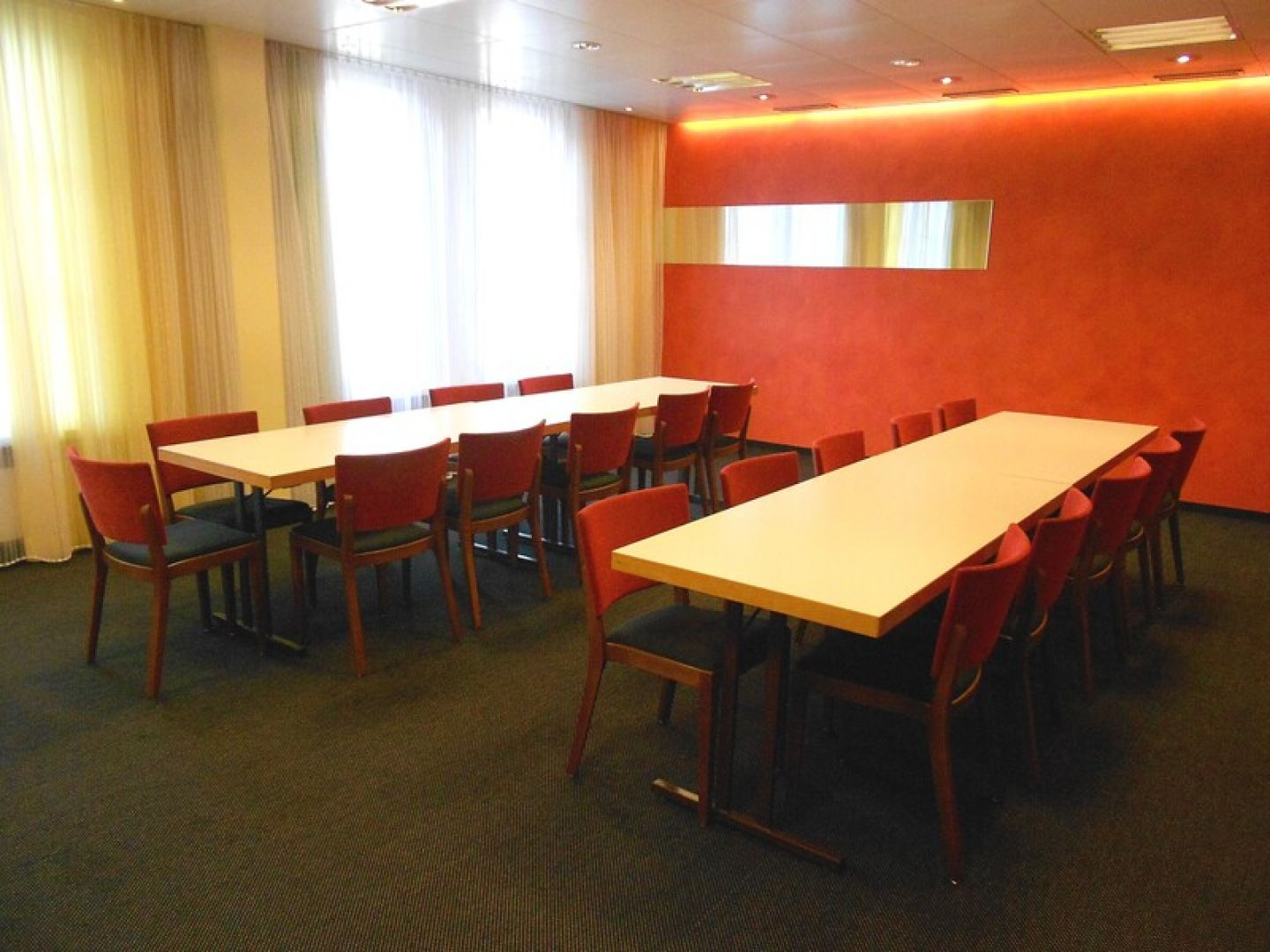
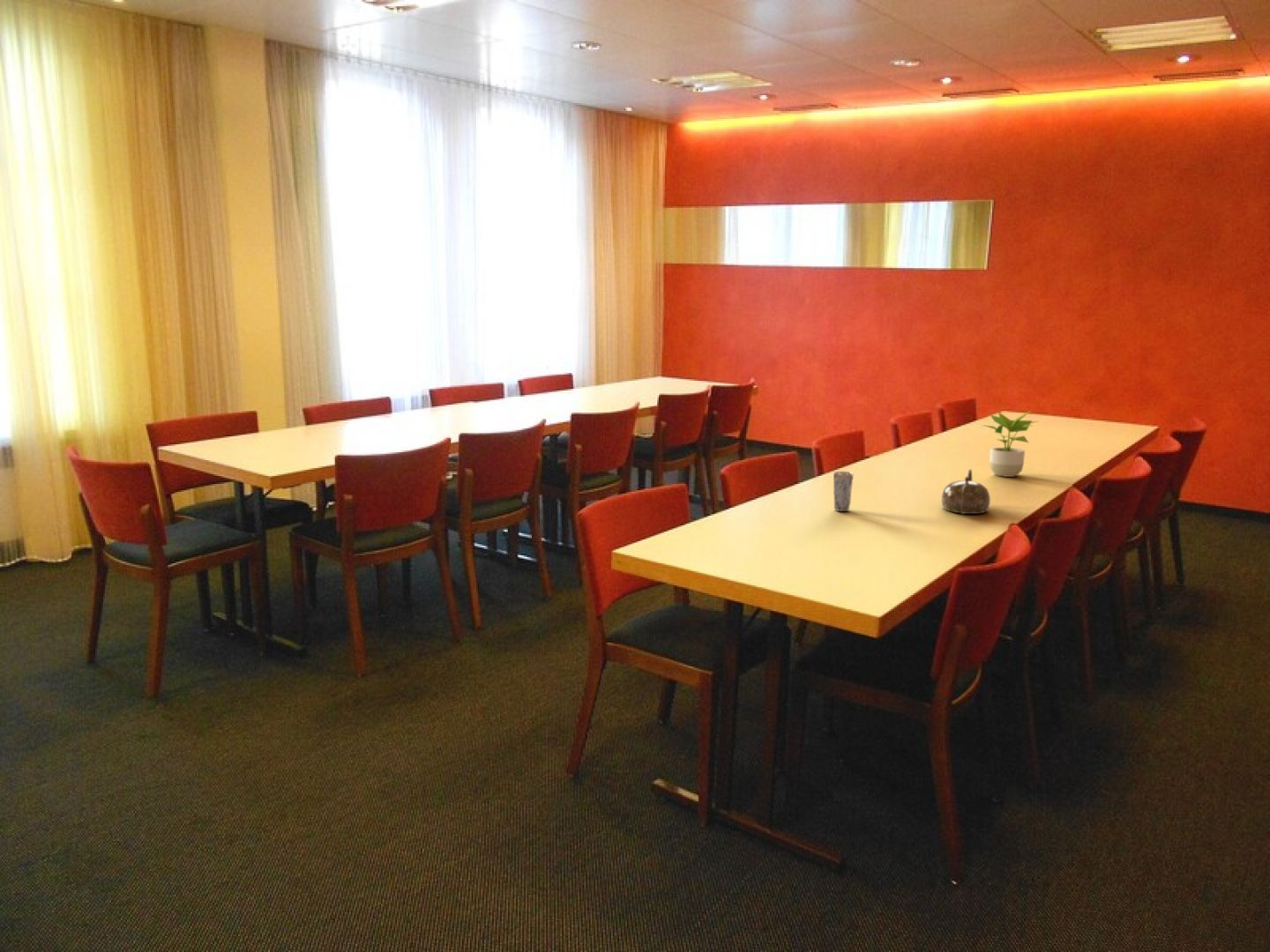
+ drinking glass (842, 491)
+ teapot (966, 492)
+ potted plant (1012, 441)
